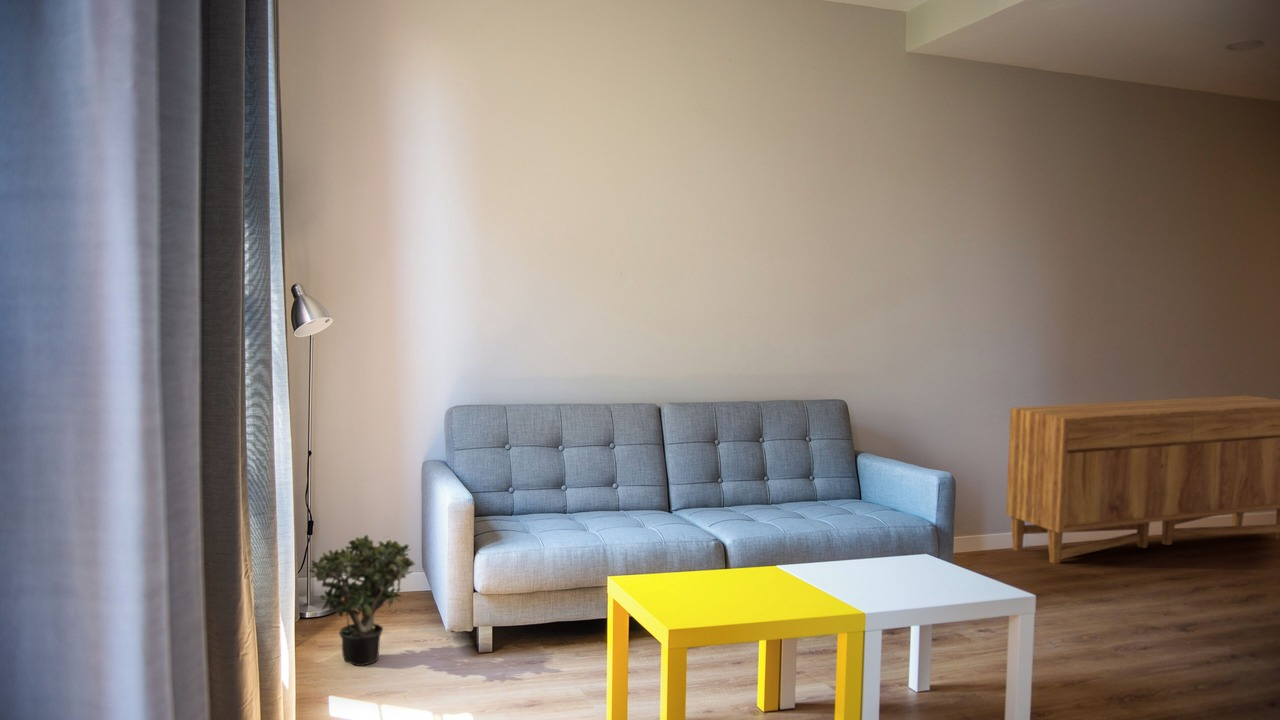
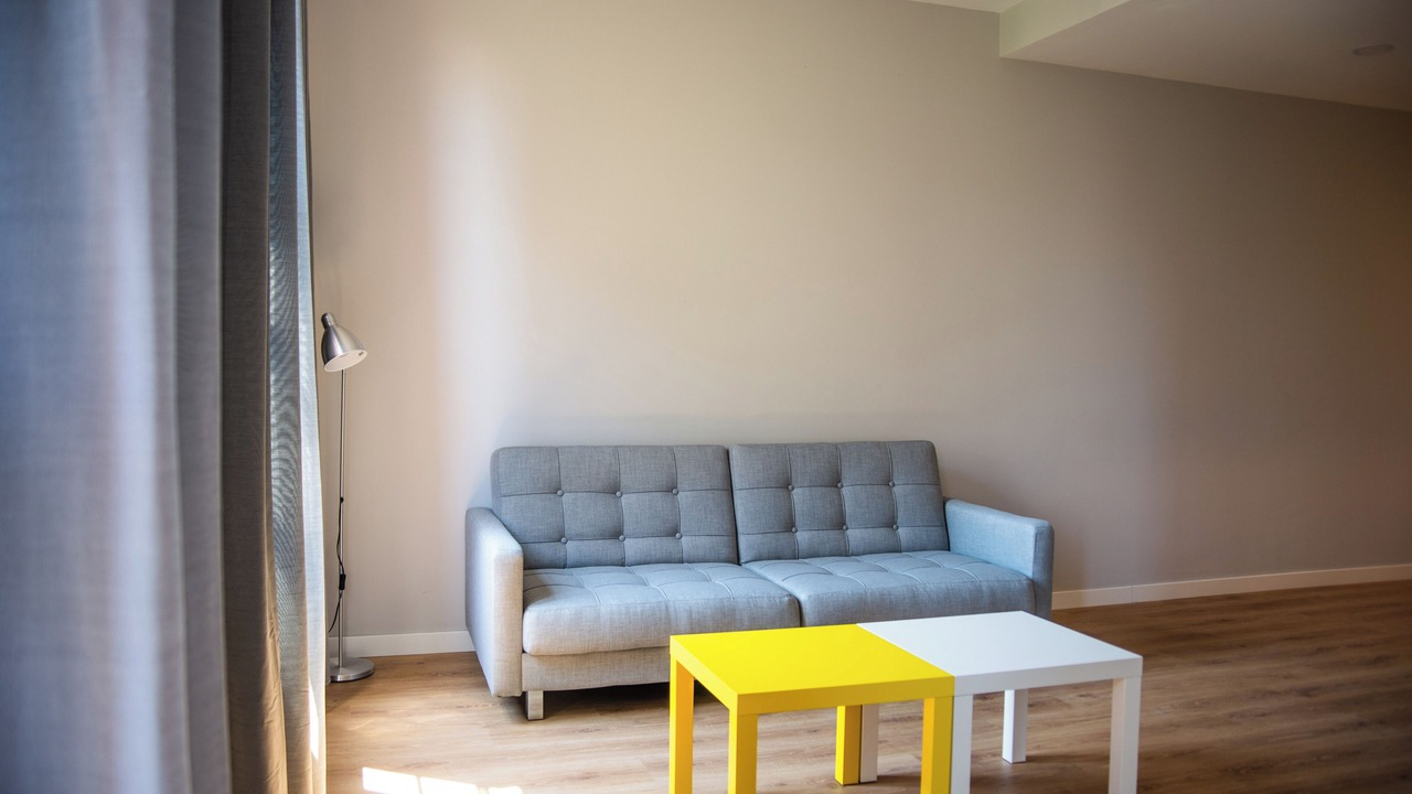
- potted plant (368, 597)
- sideboard (1160, 476)
